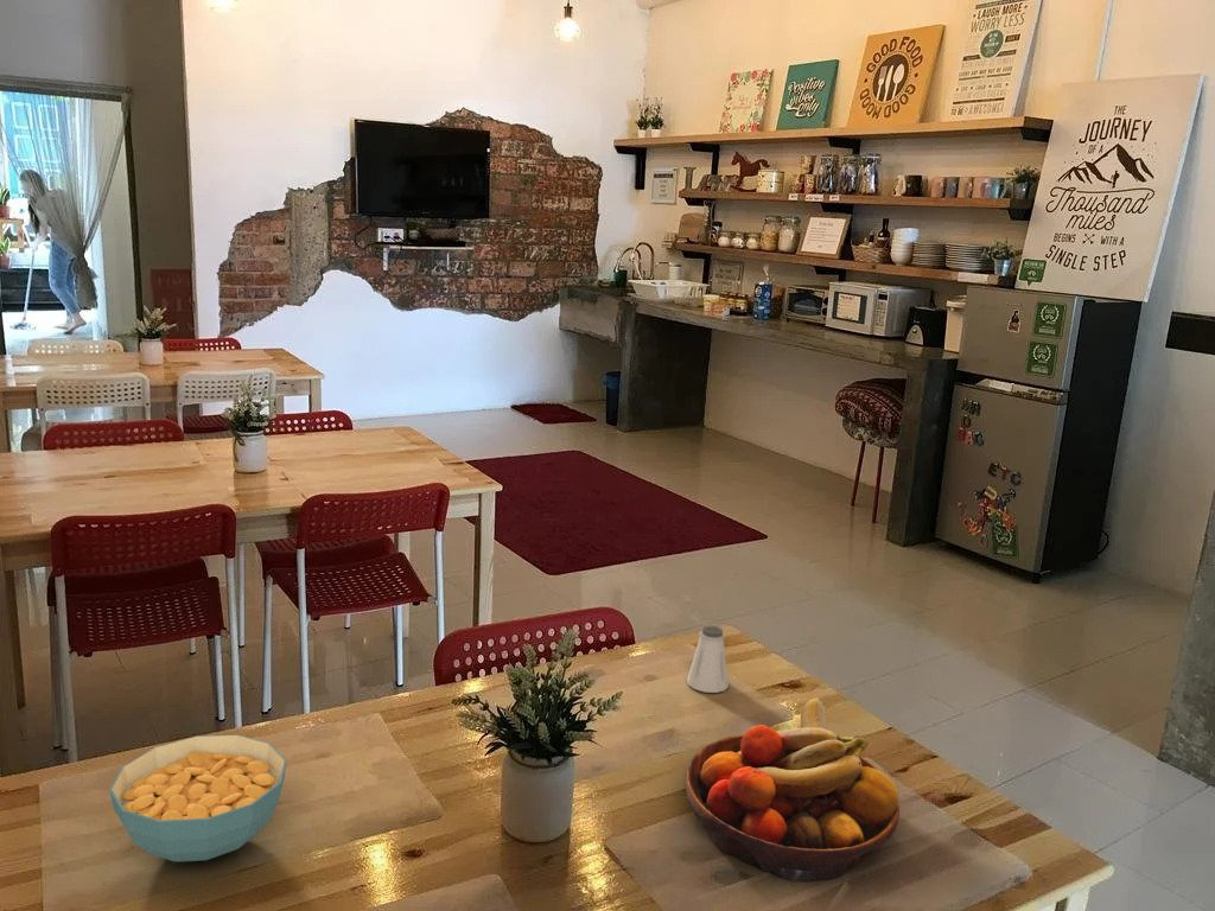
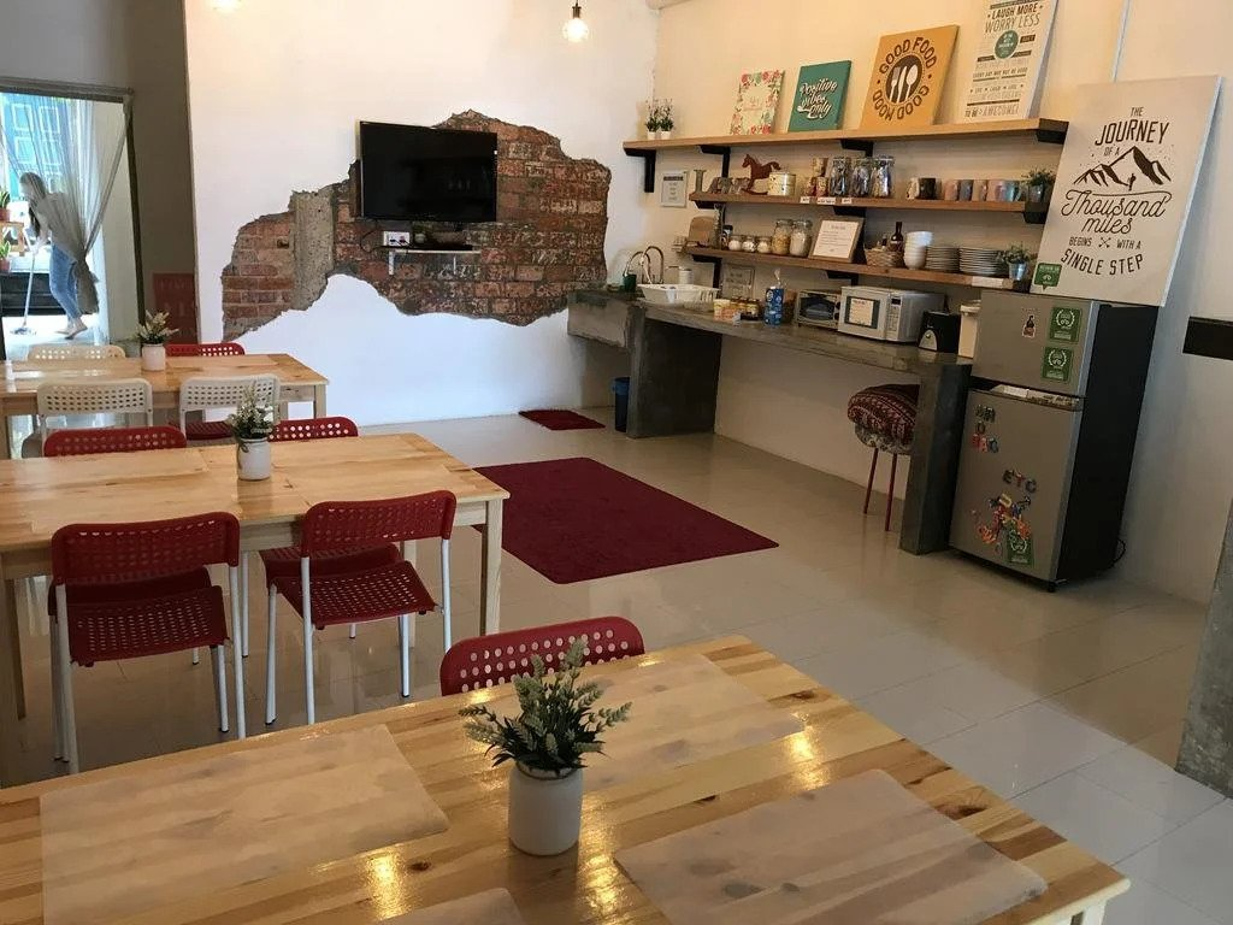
- saltshaker (710, 656)
- fruit bowl (790, 776)
- cereal bowl (202, 810)
